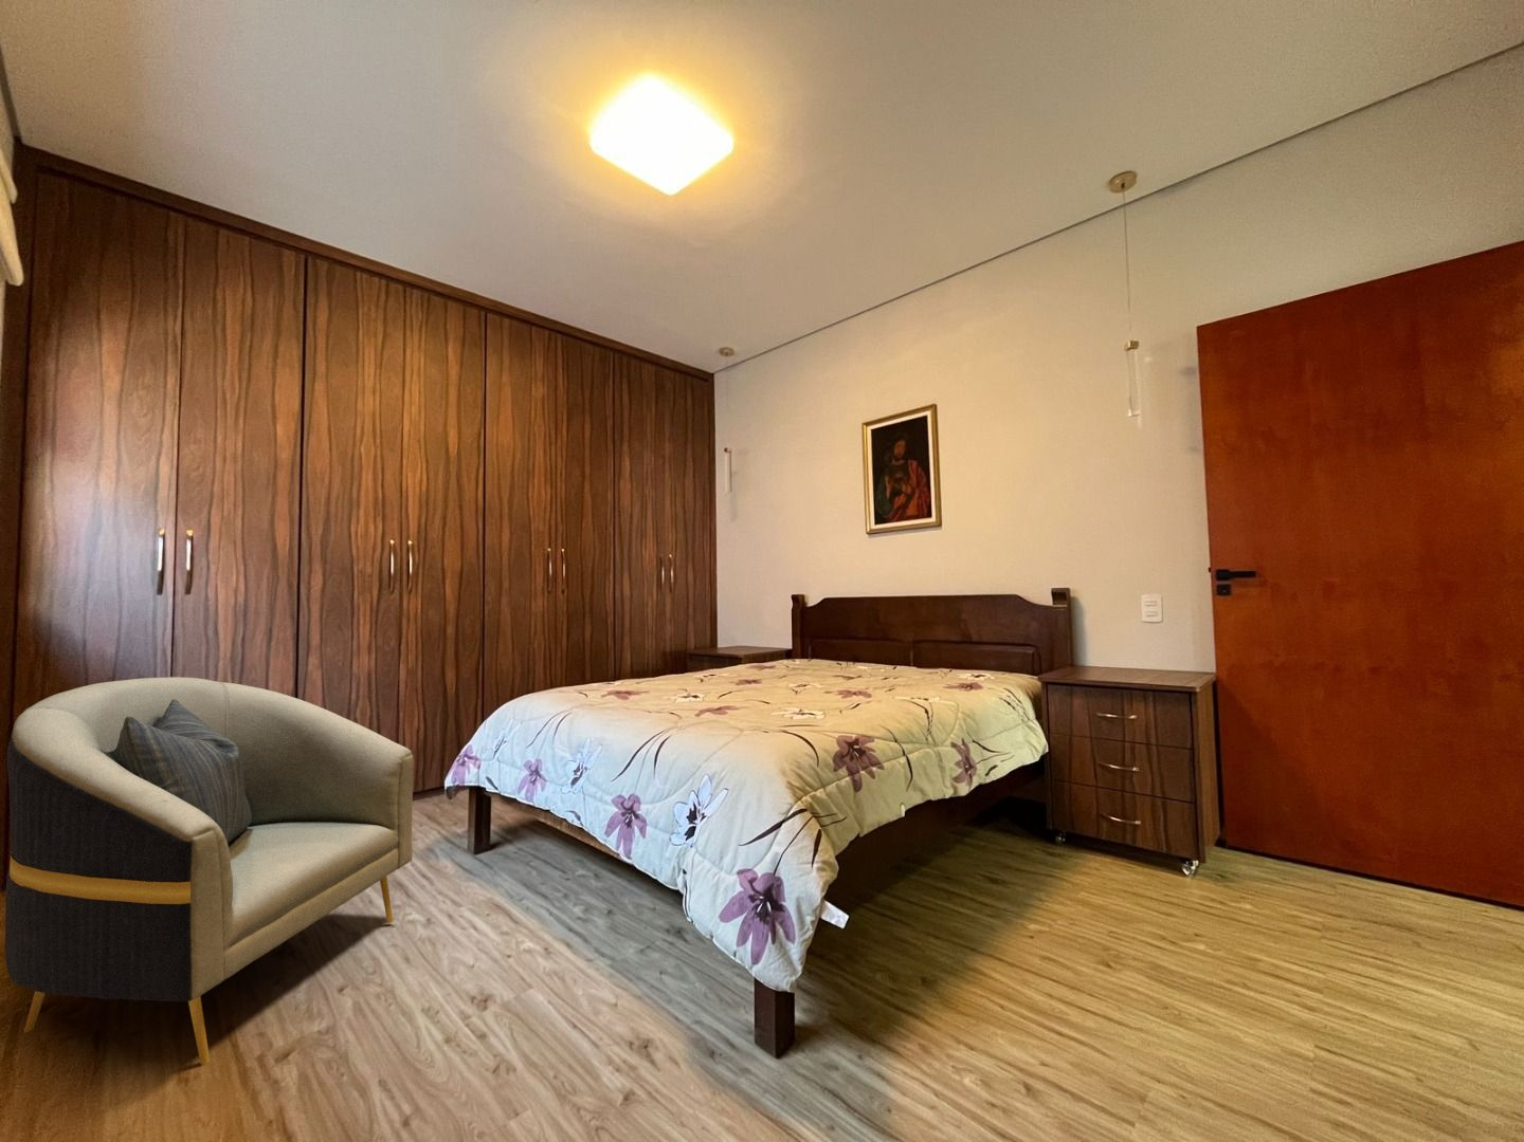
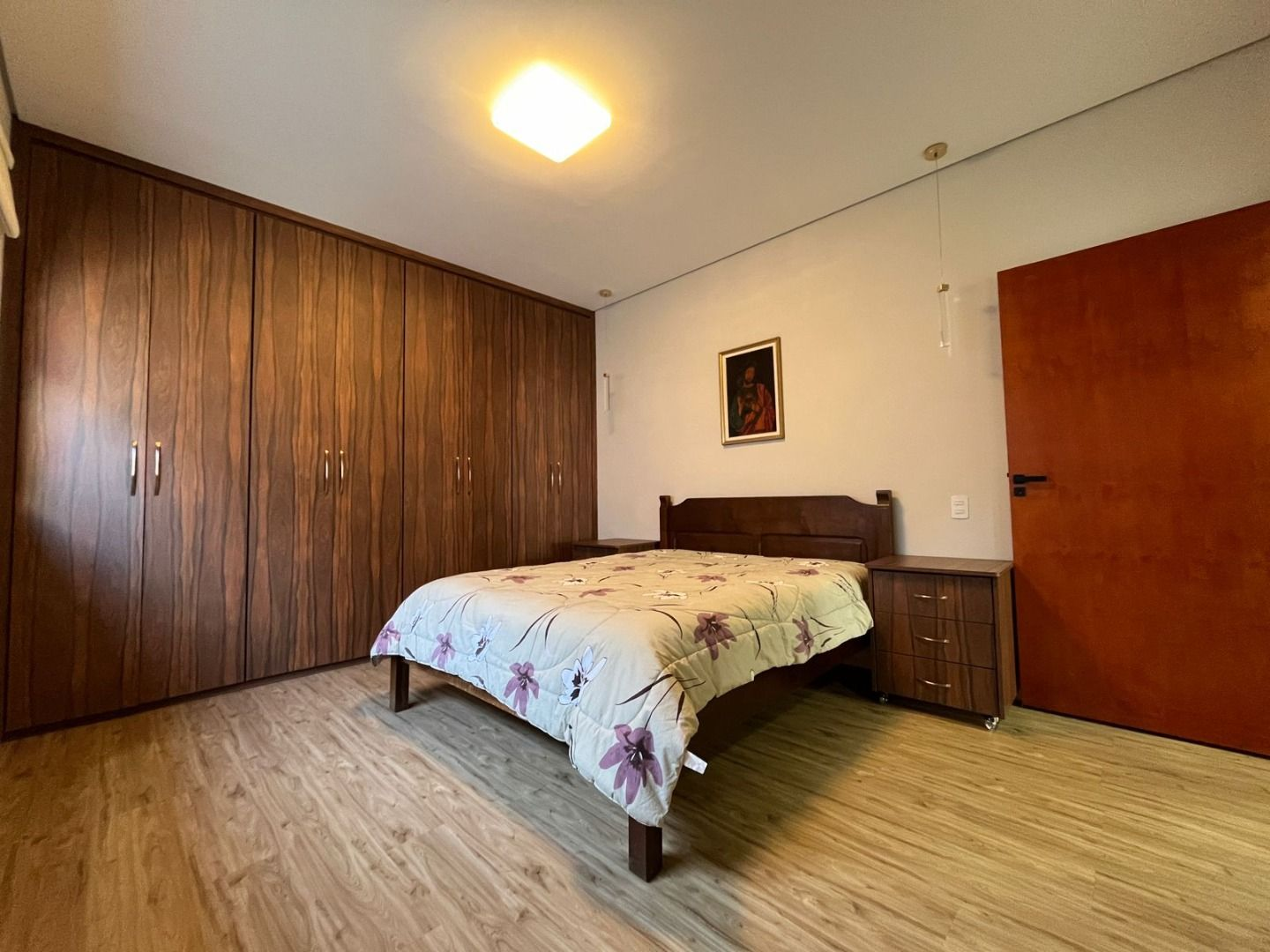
- armchair (211, 825)
